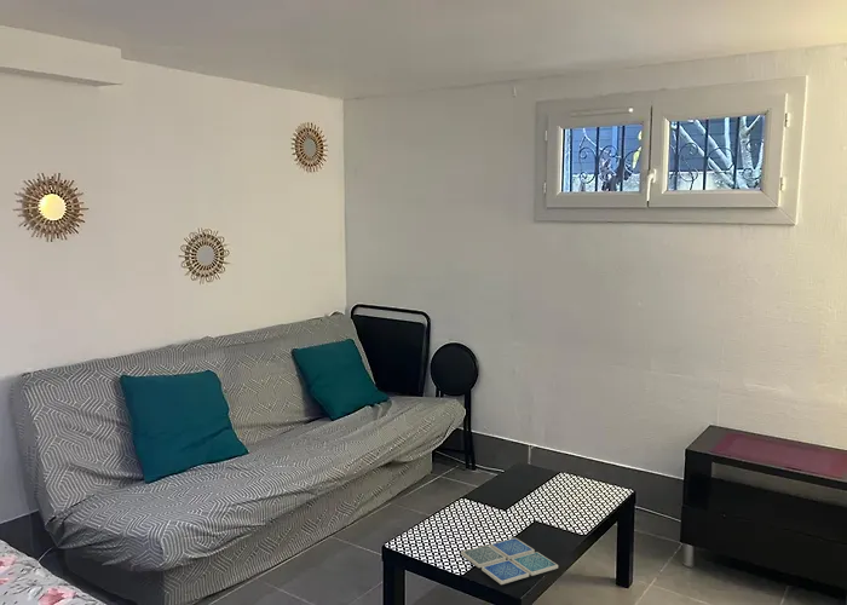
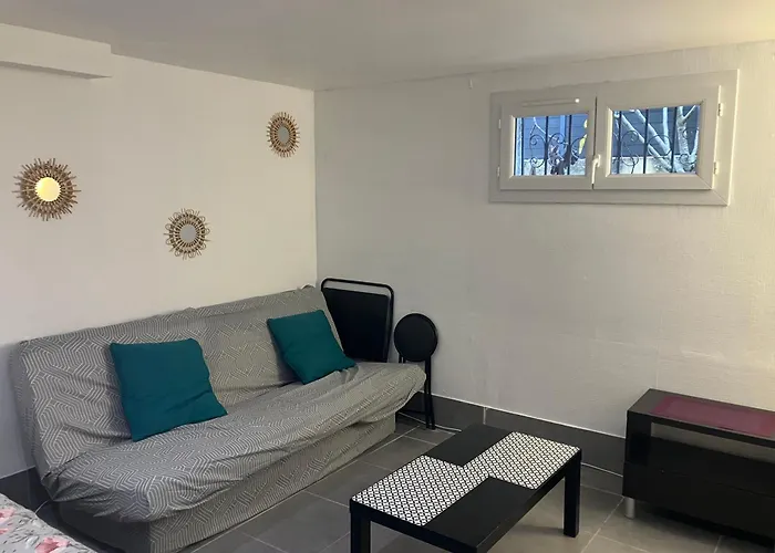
- drink coaster (508, 559)
